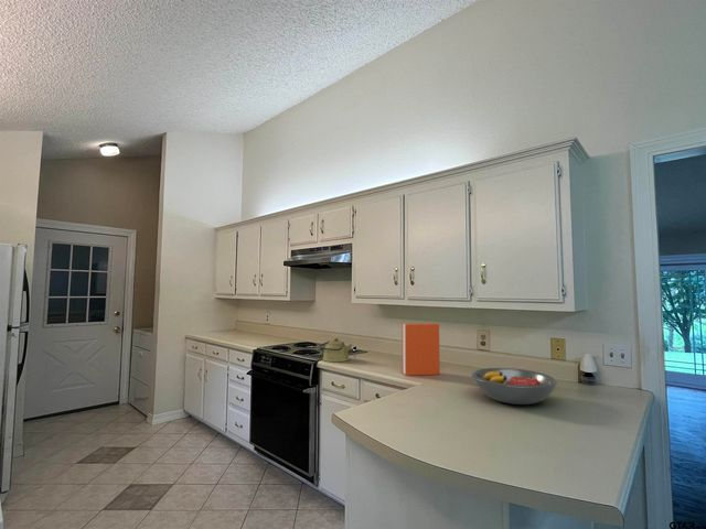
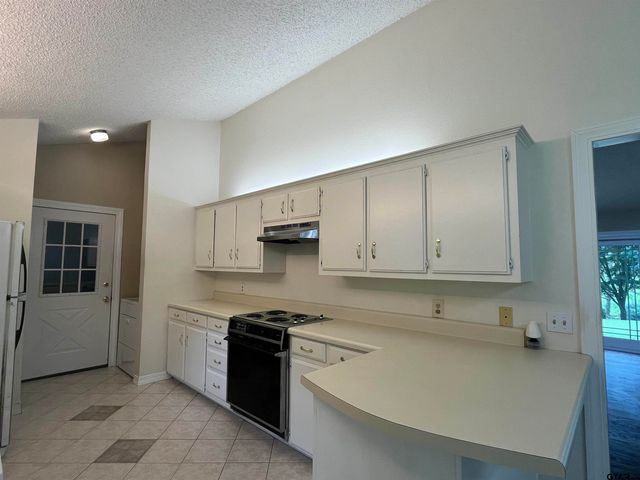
- book (420, 348)
- fruit bowl (513, 385)
- kettle (338, 348)
